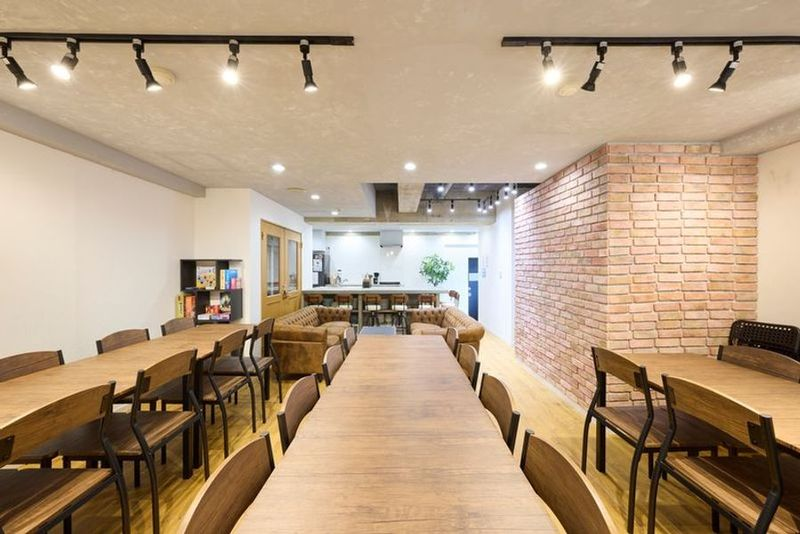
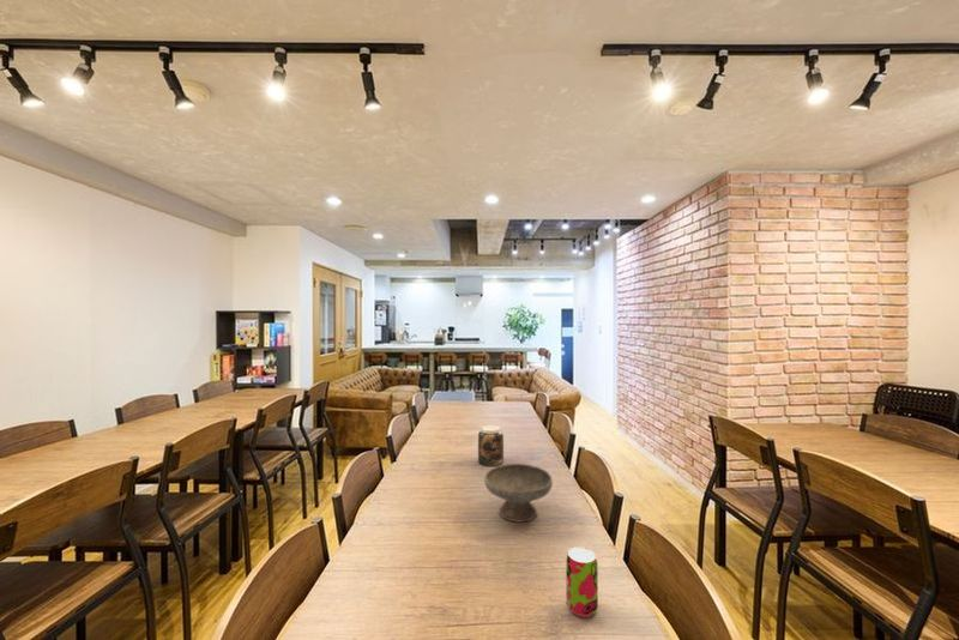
+ beverage can (581, 580)
+ bowl (518, 494)
+ jar (490, 443)
